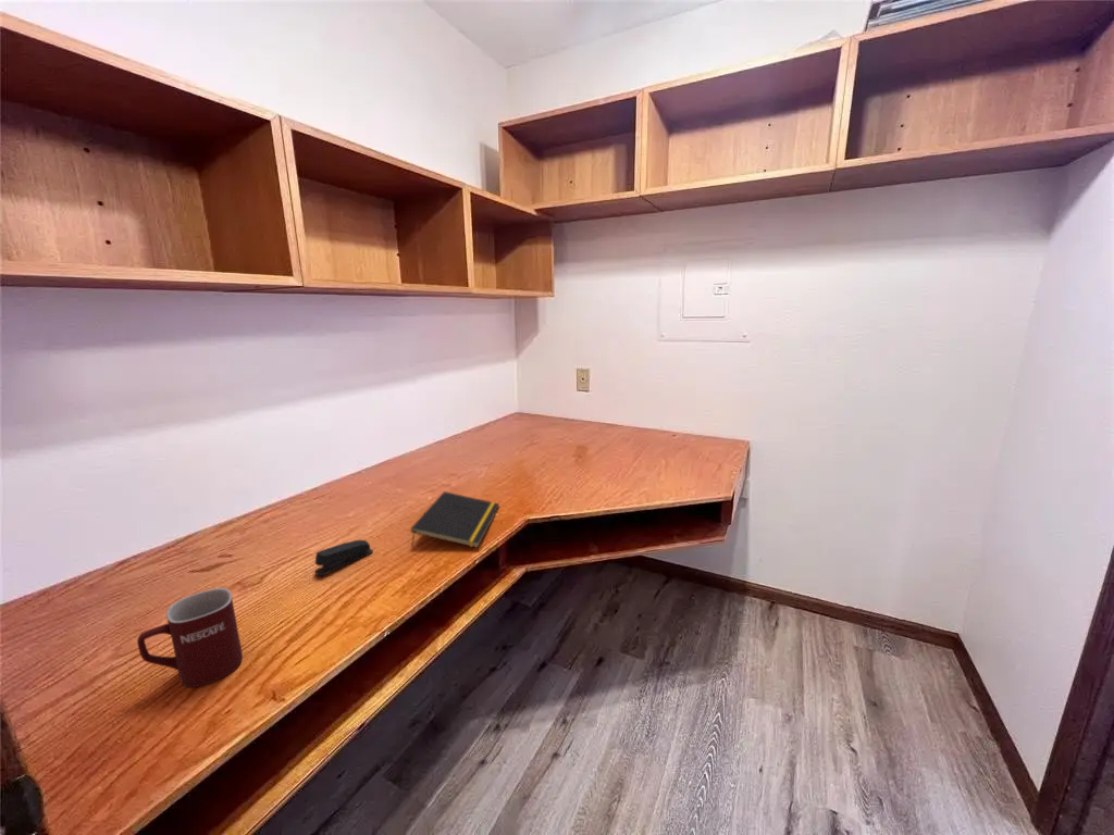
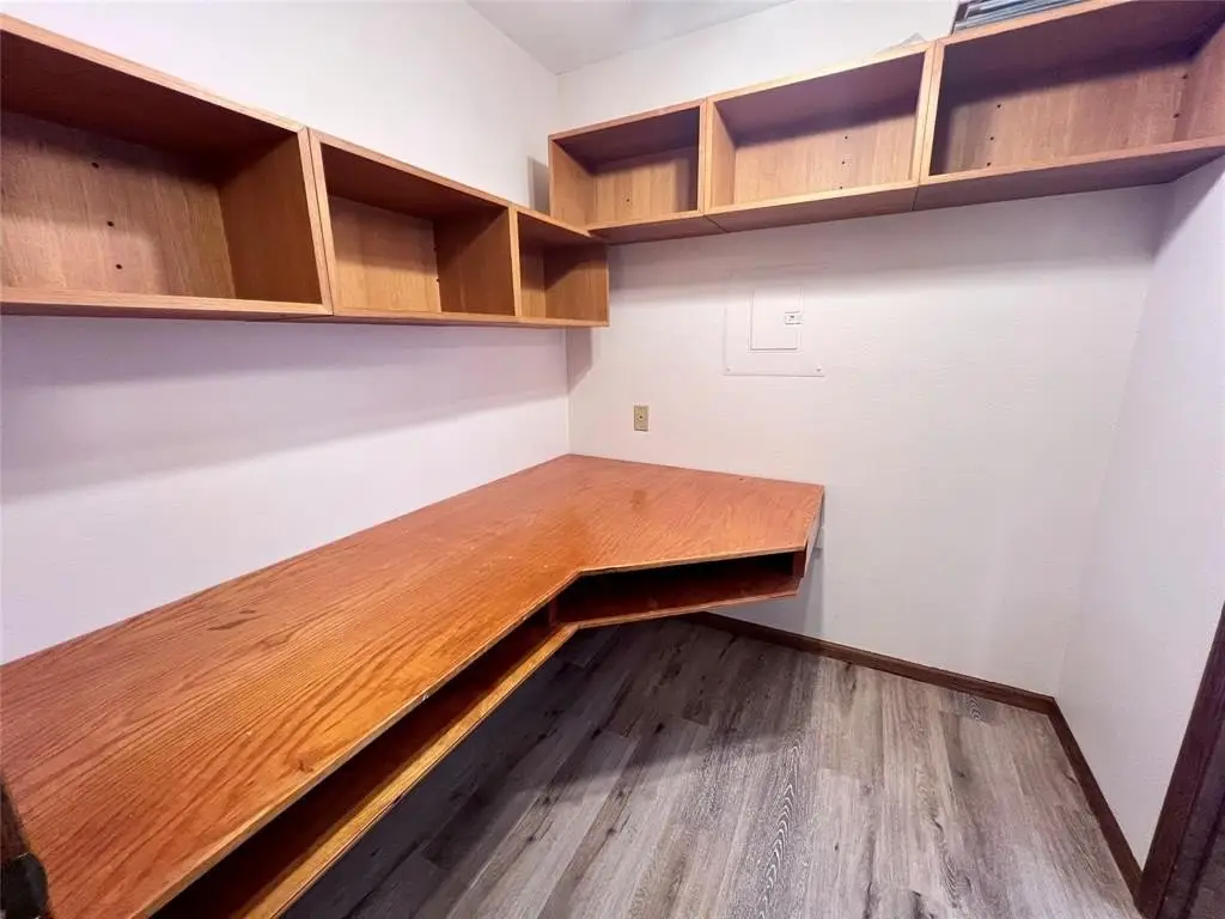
- notepad (459, 516)
- stapler (344, 552)
- mug (191, 640)
